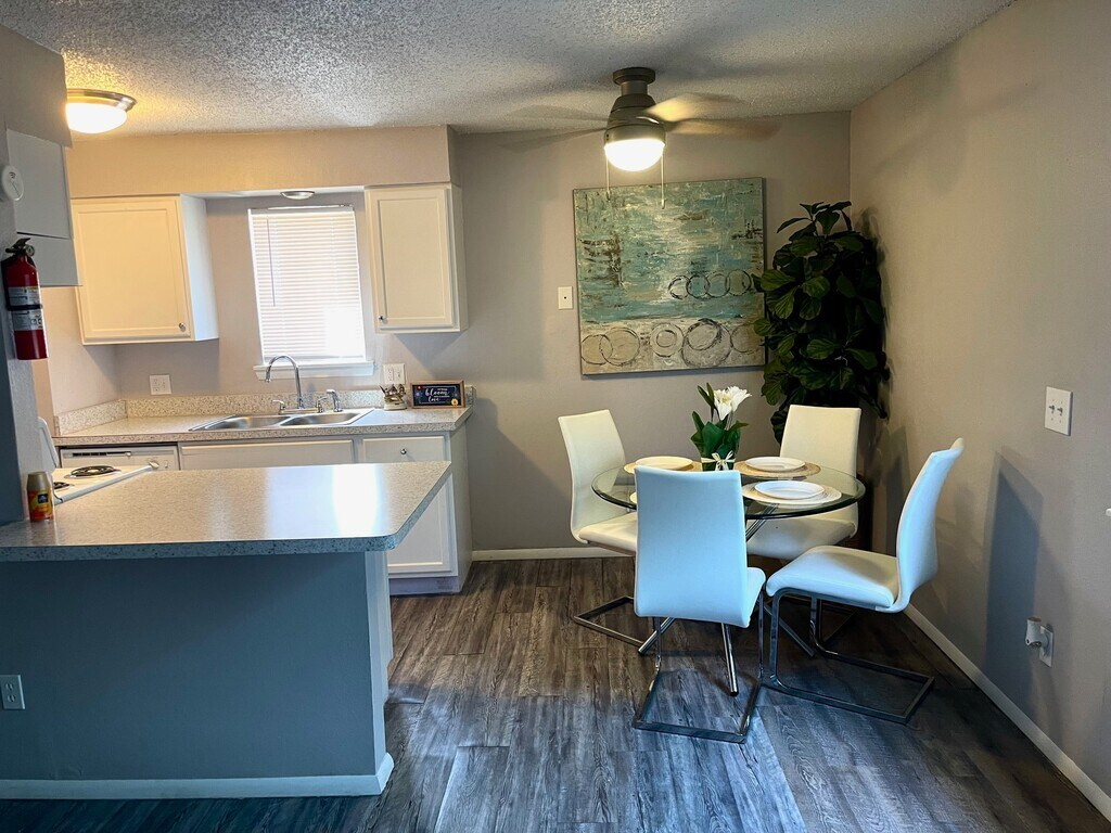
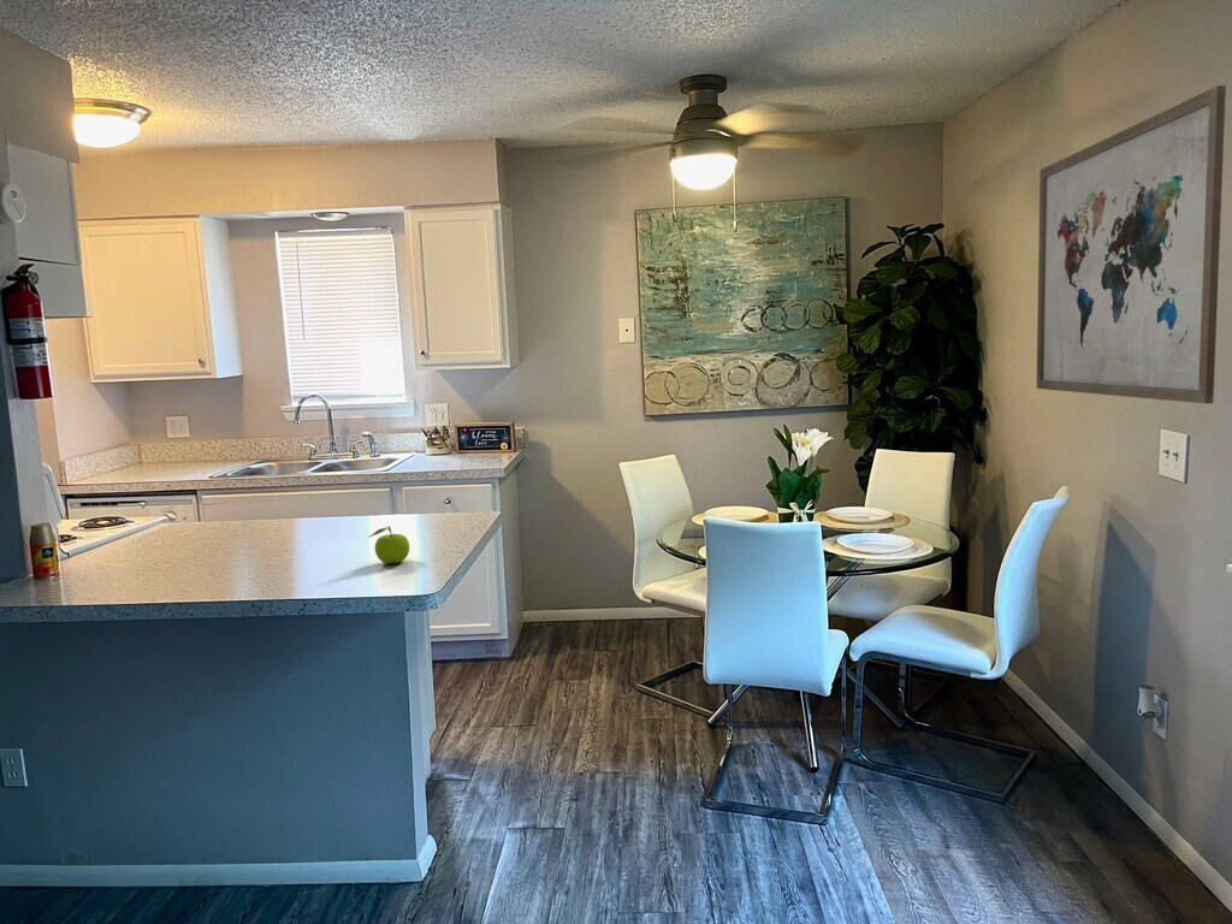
+ wall art (1112, 267)
+ fruit (386, 545)
